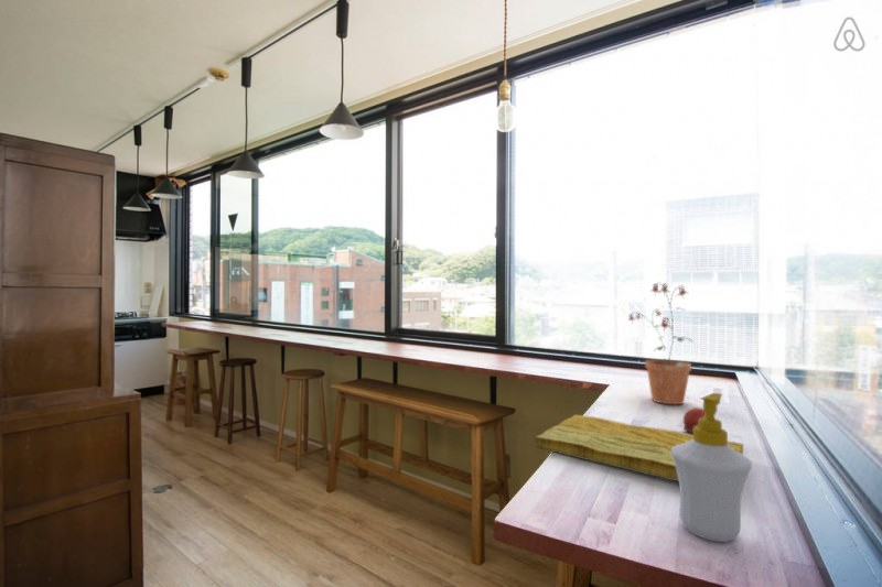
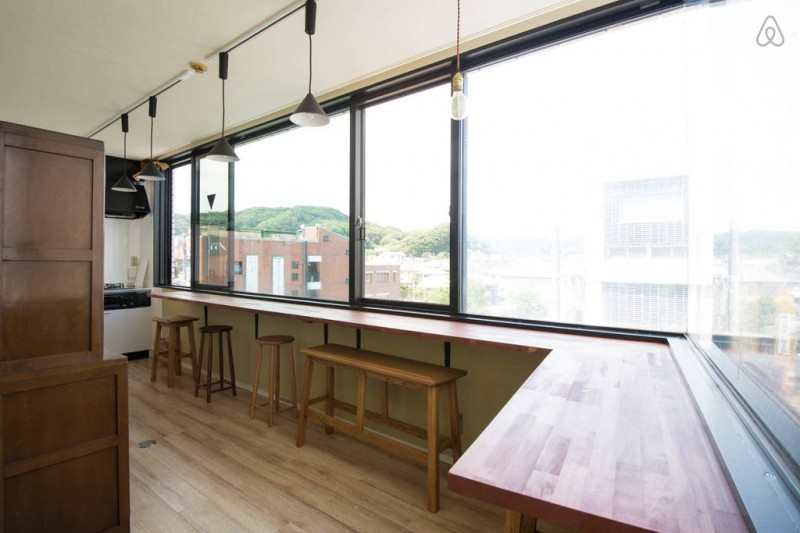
- cutting board (637, 444)
- potted plant (662, 341)
- fruit (697, 421)
- soap bottle (709, 463)
